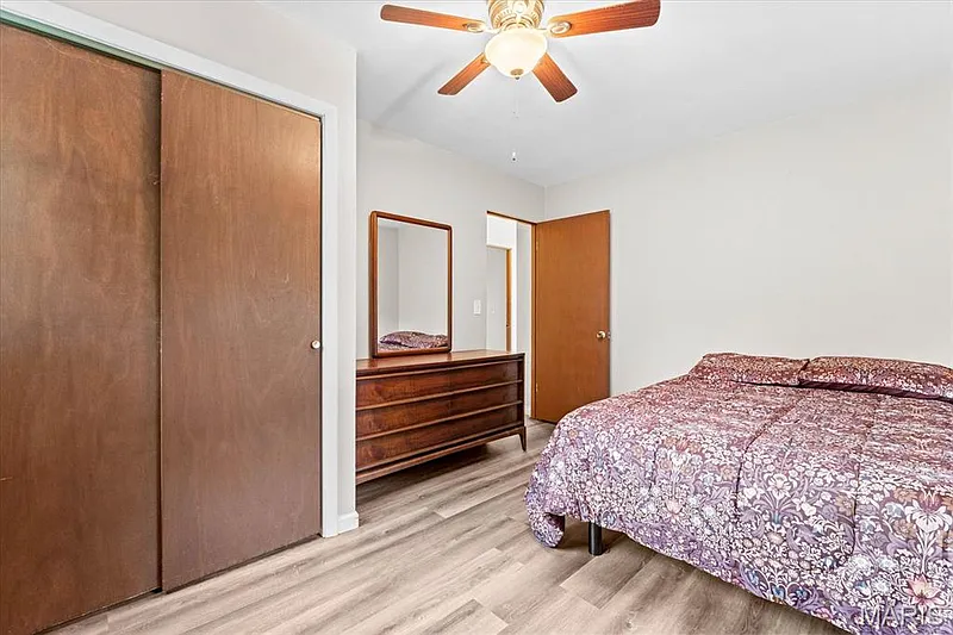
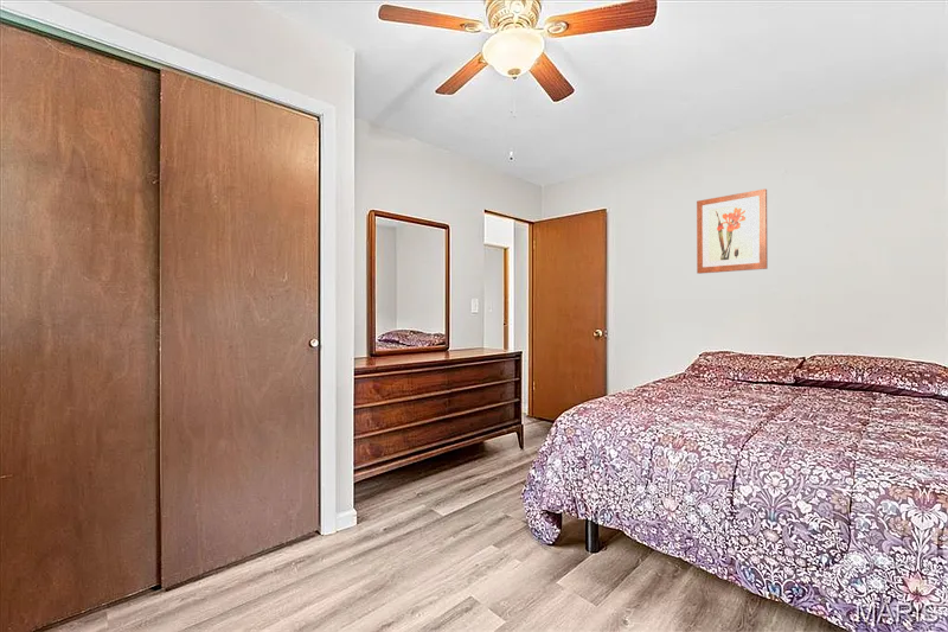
+ wall art (730, 232)
